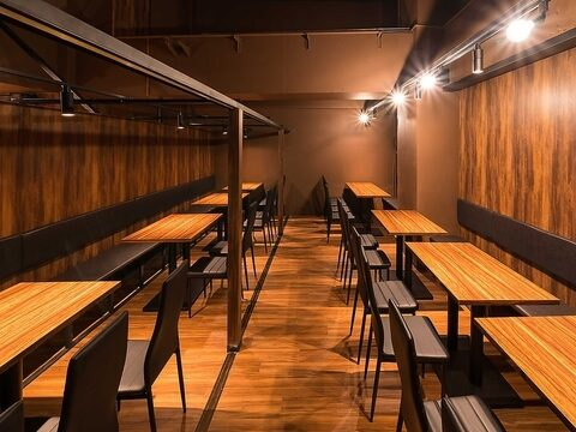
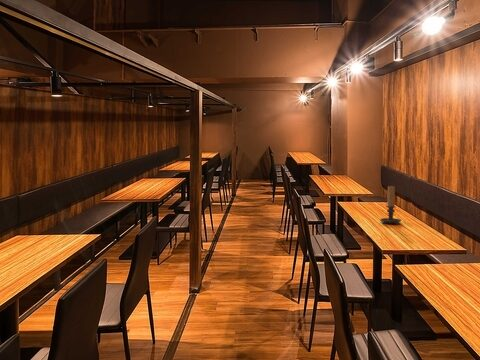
+ candle holder (391, 204)
